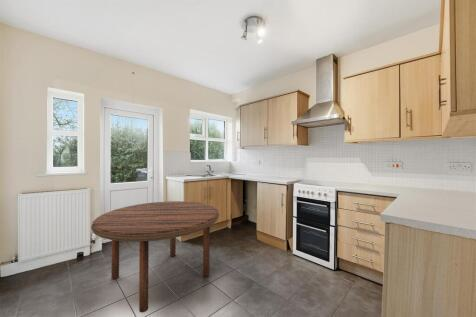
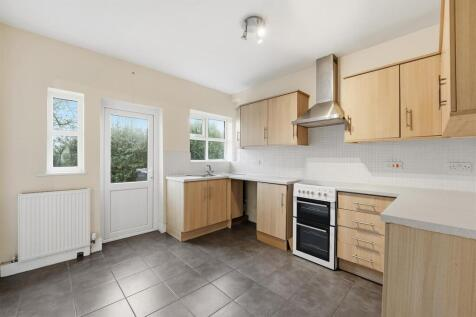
- dining table (161, 239)
